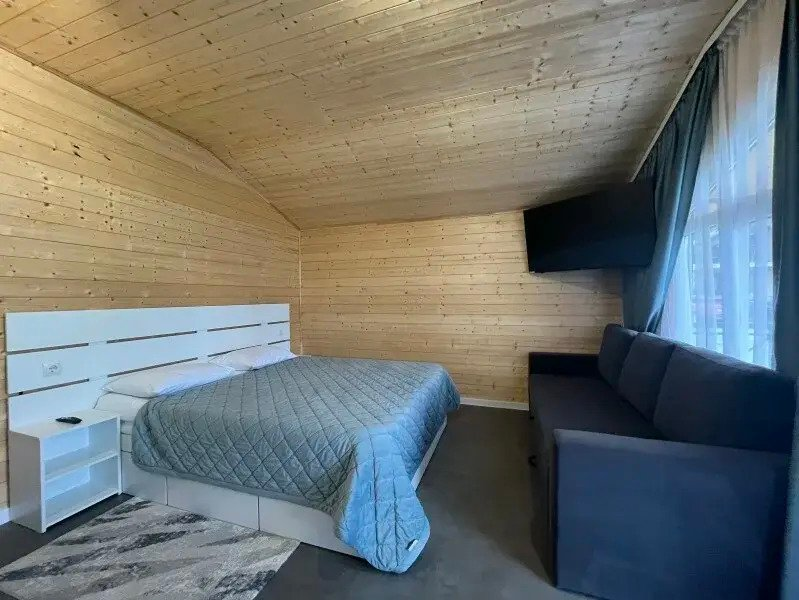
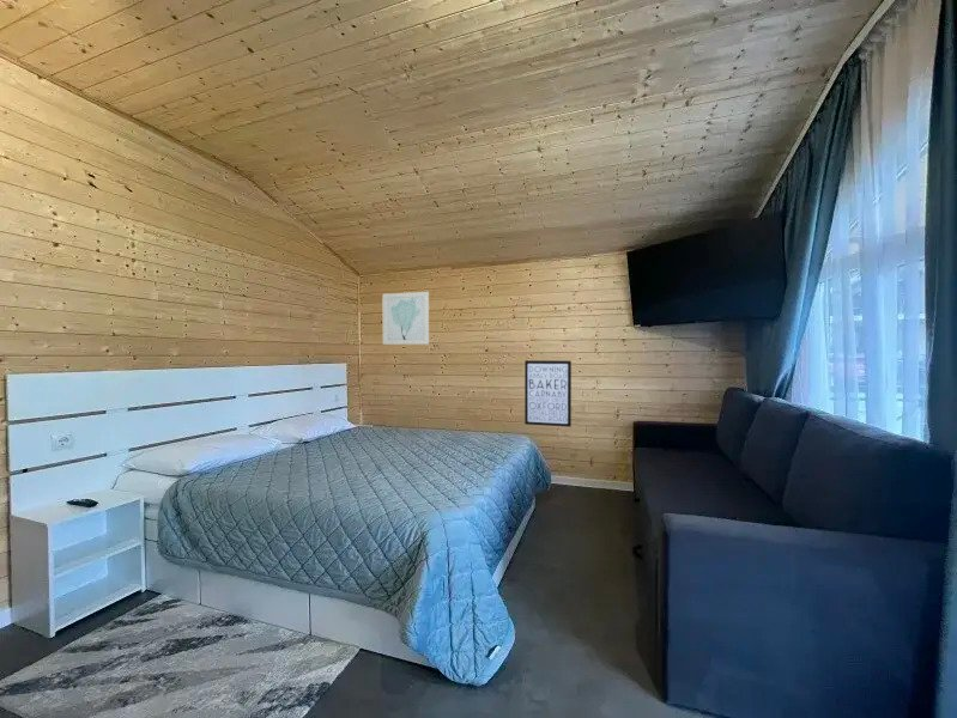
+ wall art (405, 318)
+ wall art (547, 393)
